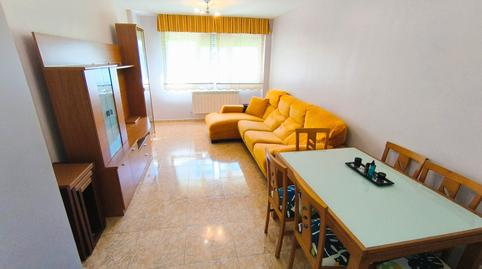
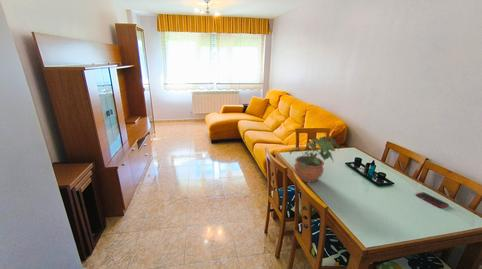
+ potted plant (316, 157)
+ cell phone (431, 199)
